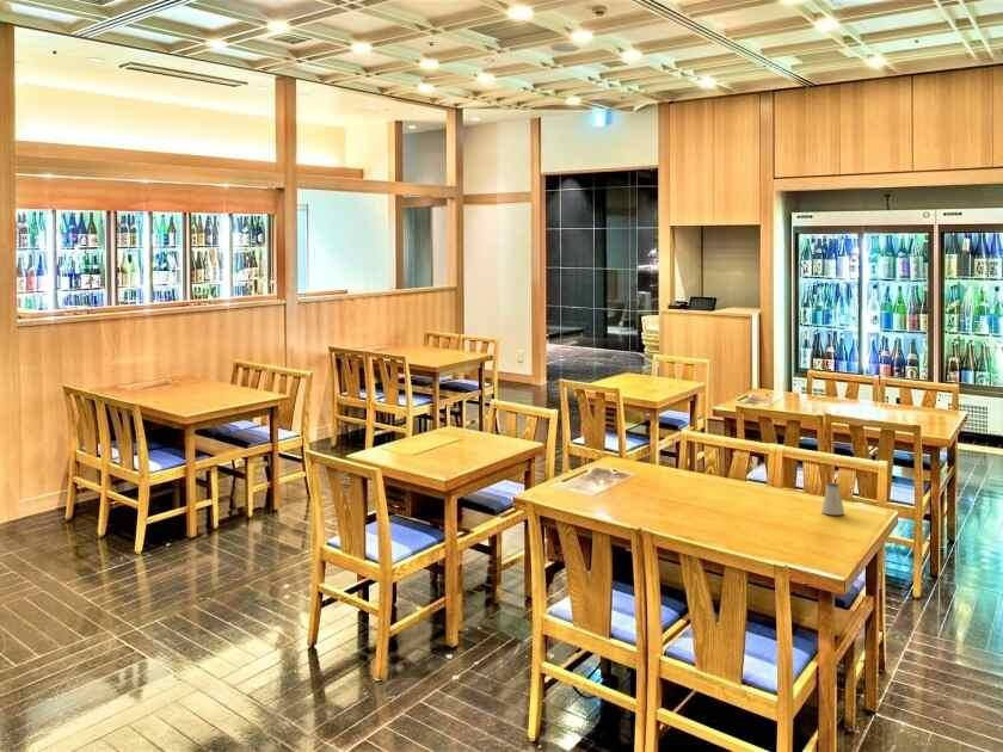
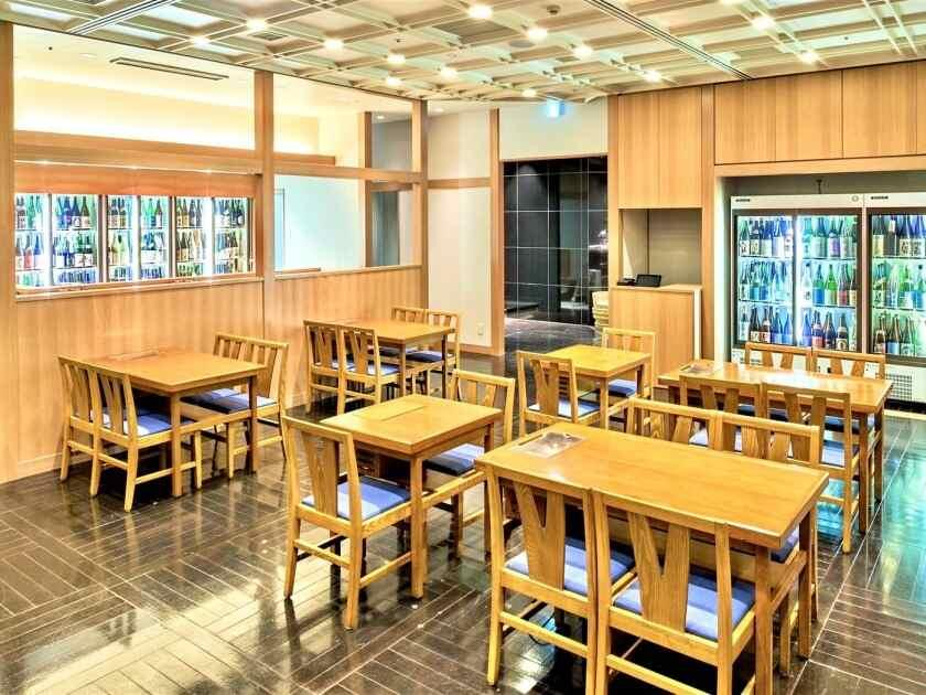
- saltshaker (832, 498)
